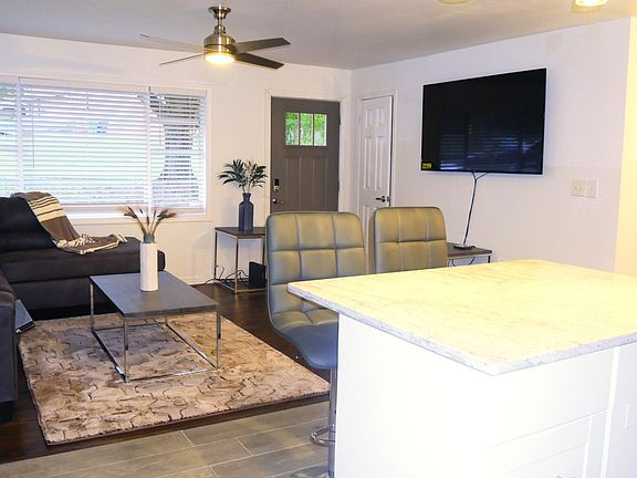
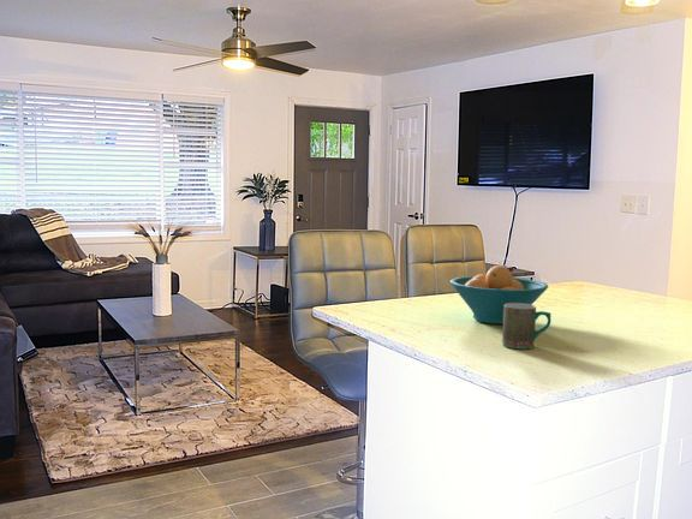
+ mug (526, 326)
+ fruit bowl (497, 292)
